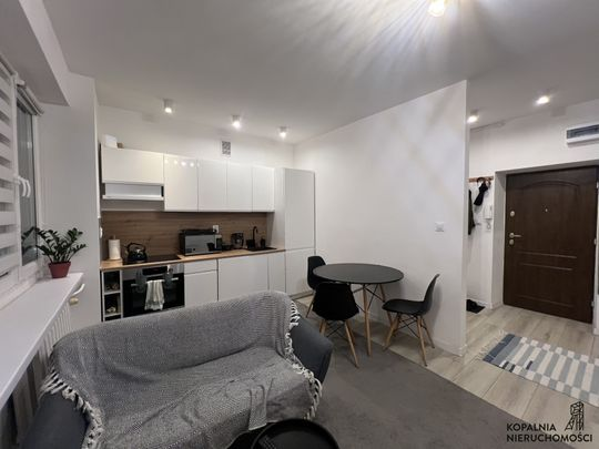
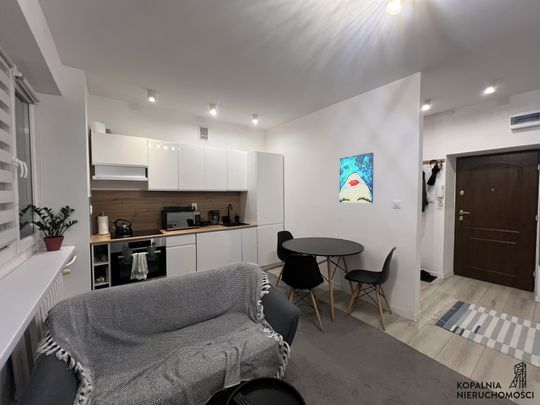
+ wall art (355, 179)
